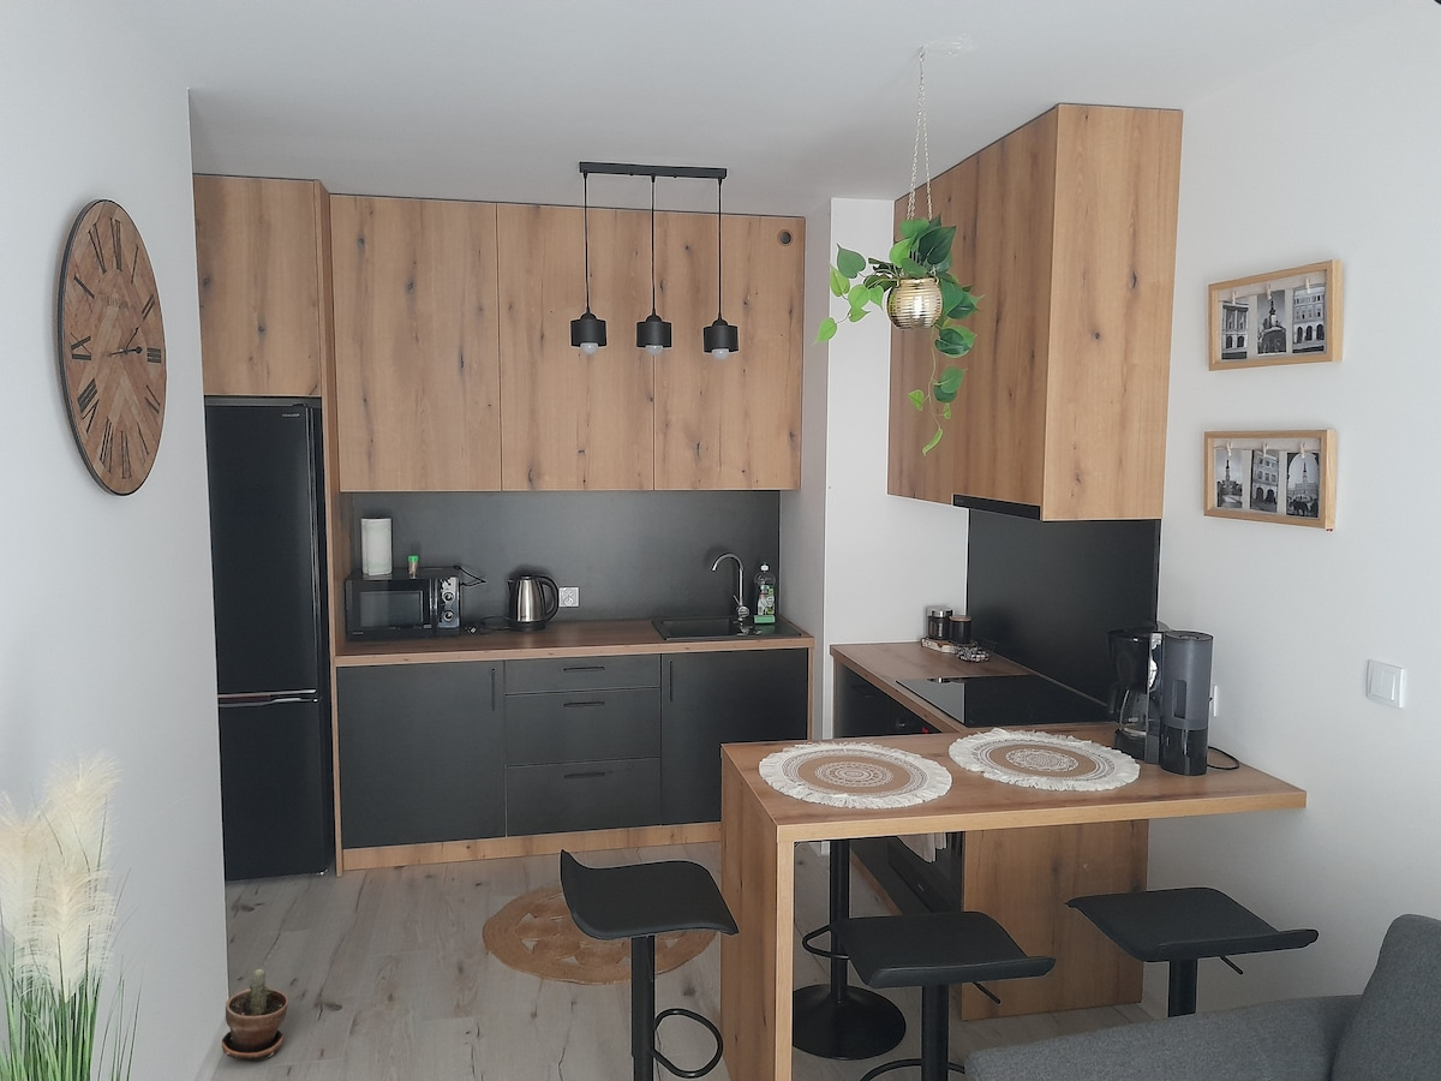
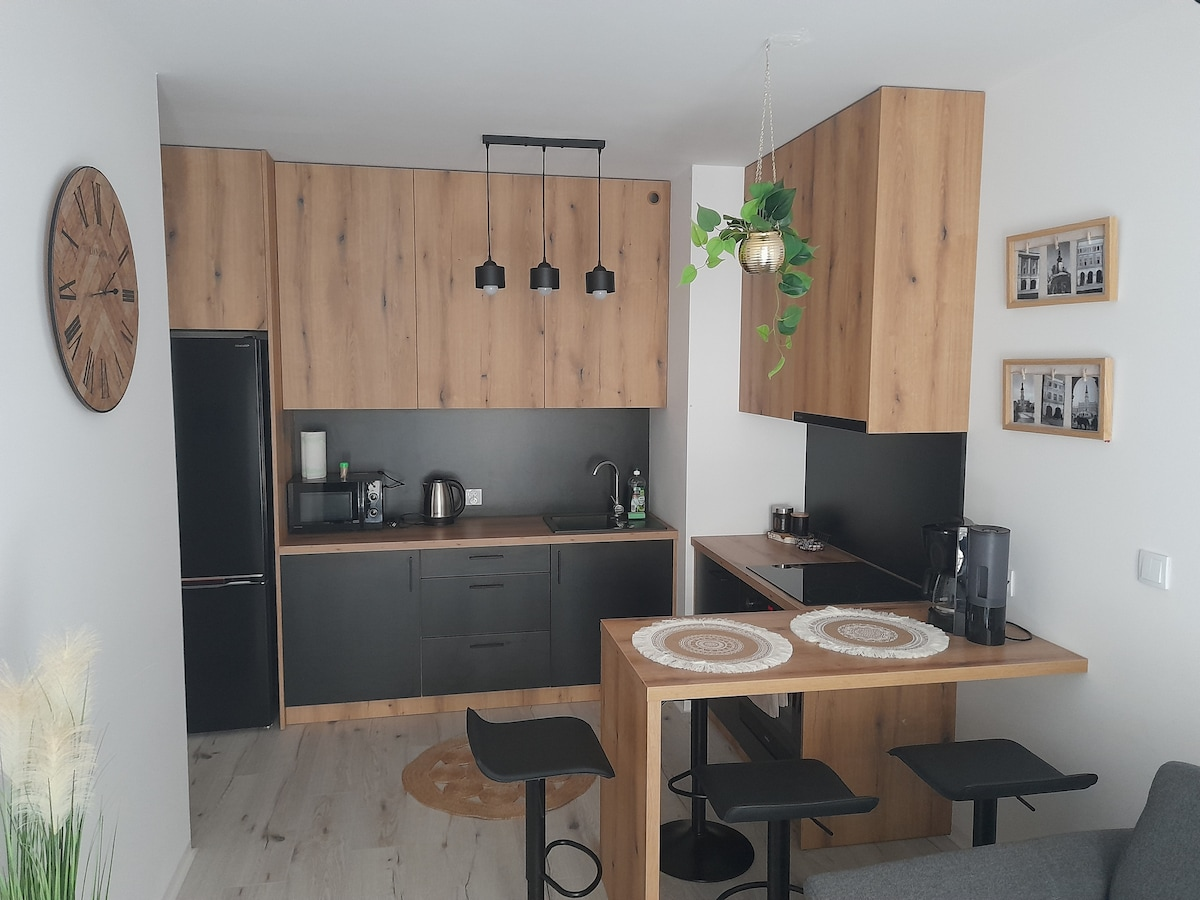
- potted plant (255, 1005)
